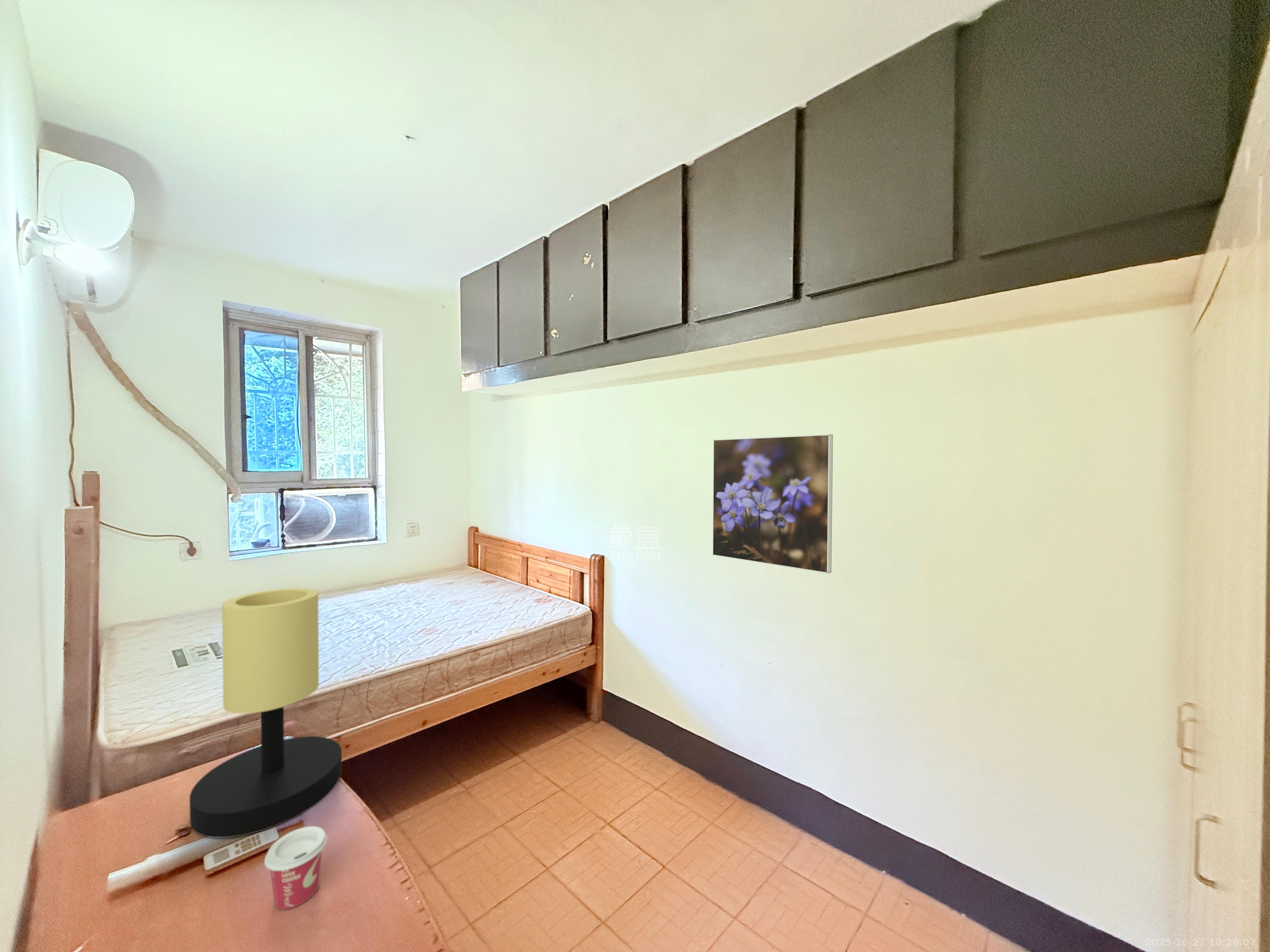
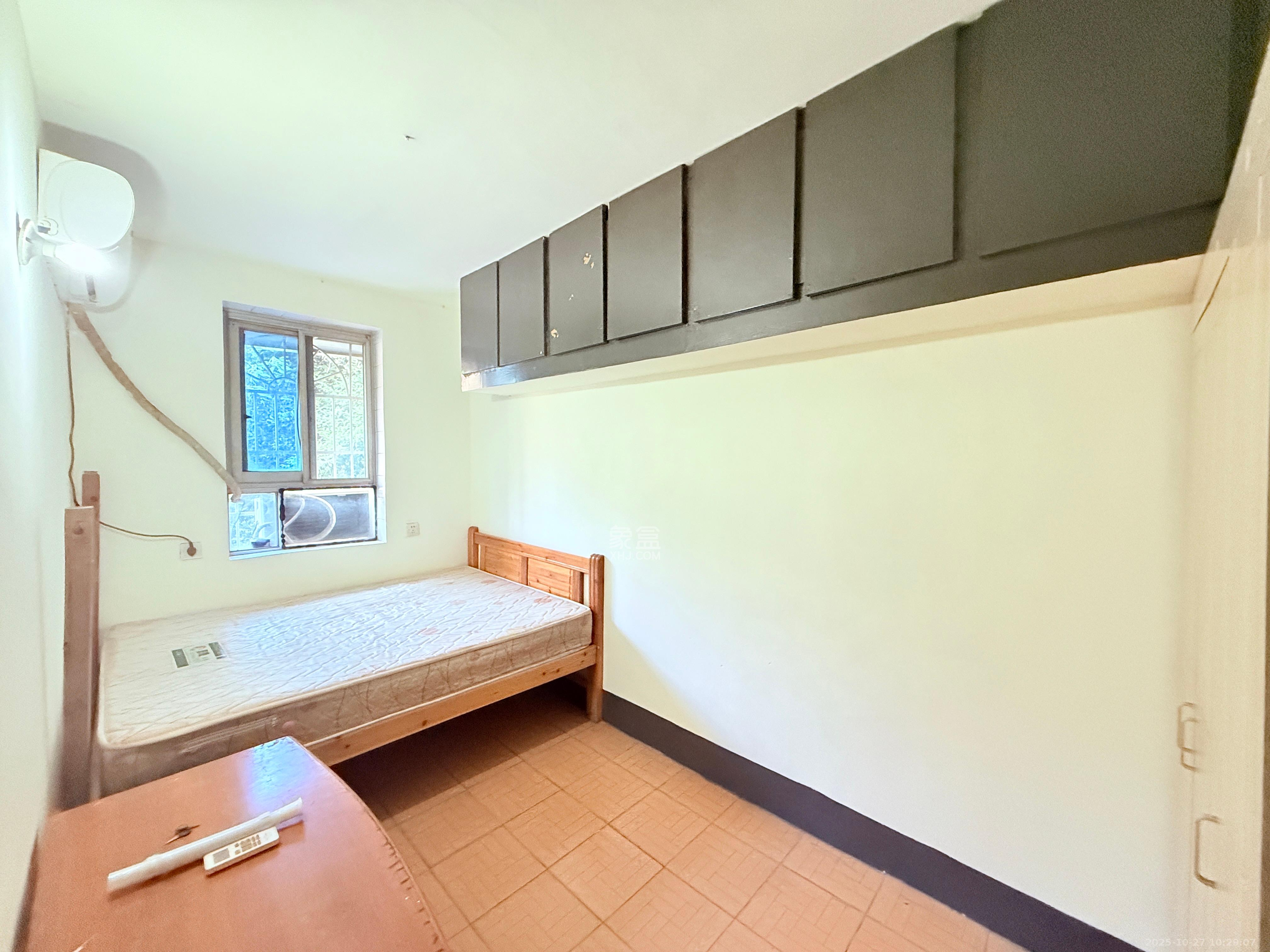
- cup (297, 868)
- table lamp (271, 695)
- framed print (767, 500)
